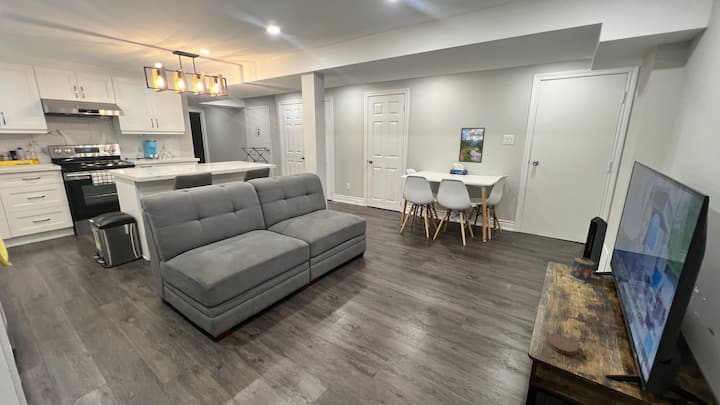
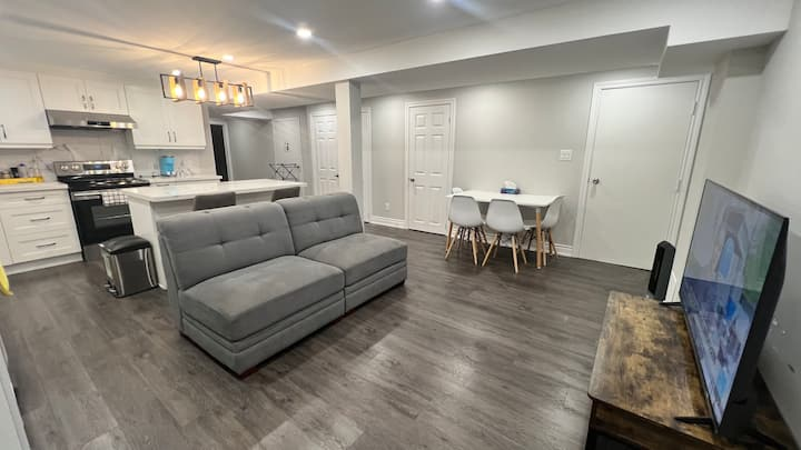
- coaster (561, 343)
- candle (582, 269)
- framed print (471, 145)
